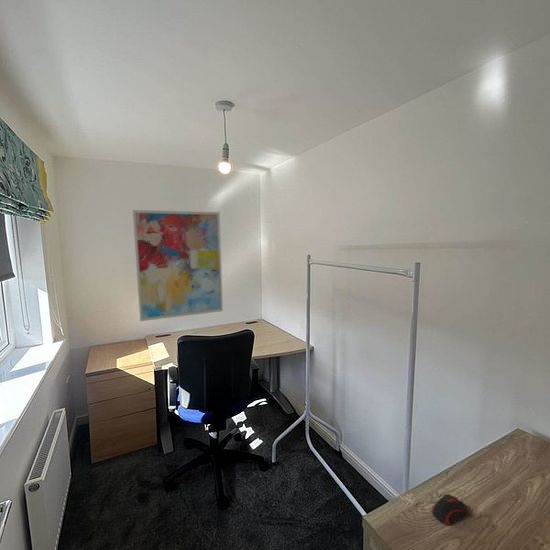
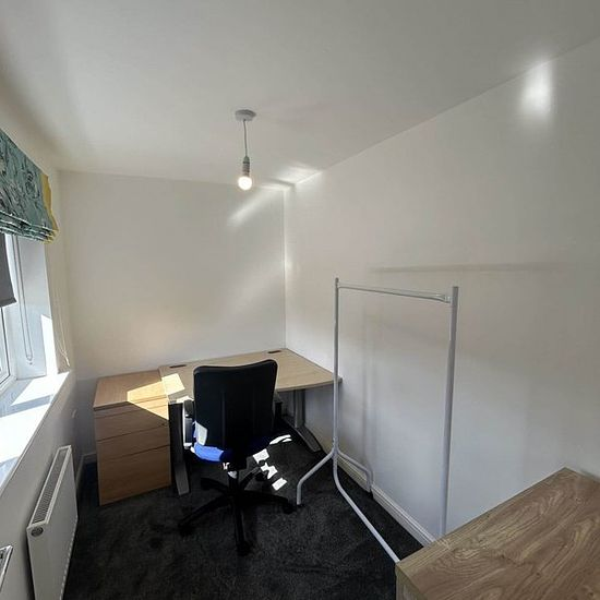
- wall art (181, 264)
- computer mouse (448, 505)
